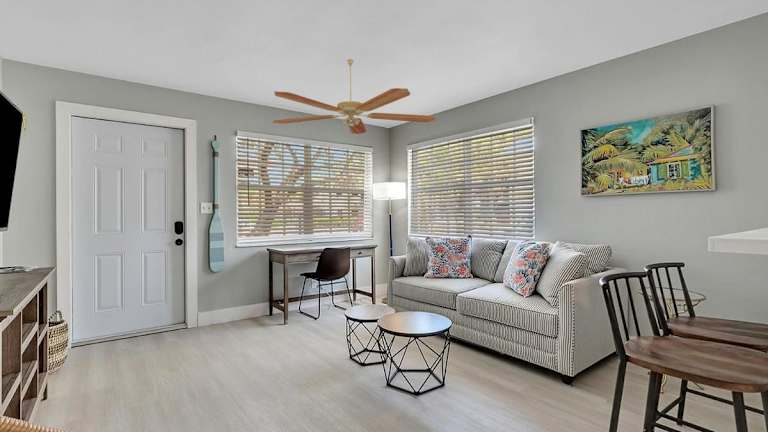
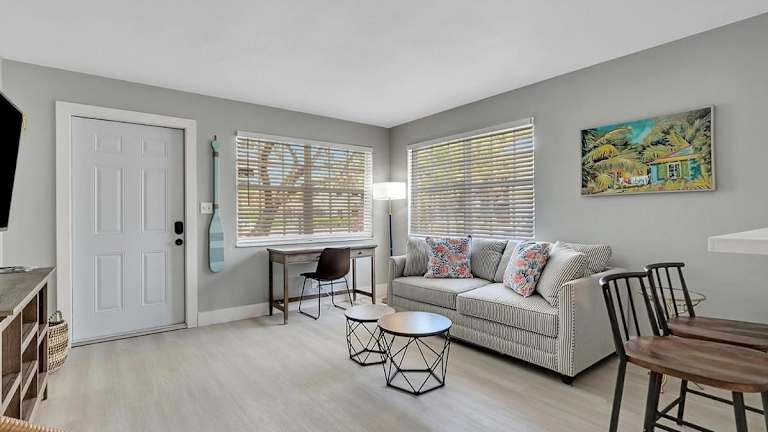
- ceiling fan (350, 94)
